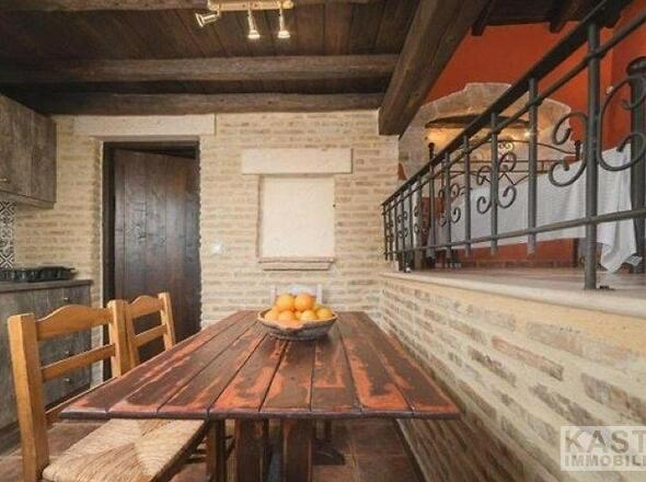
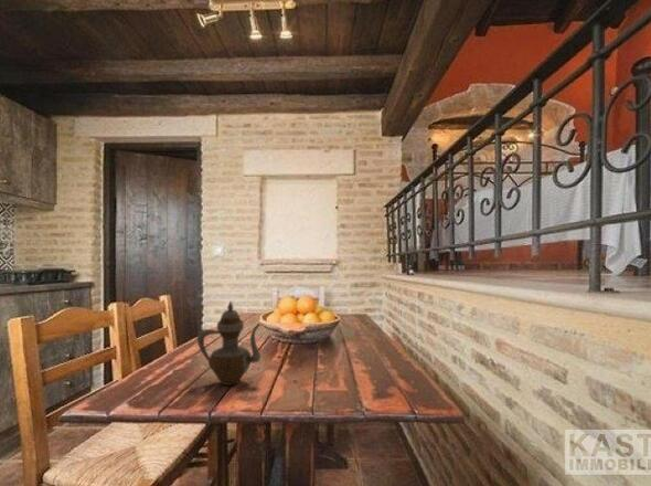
+ teapot (228, 341)
